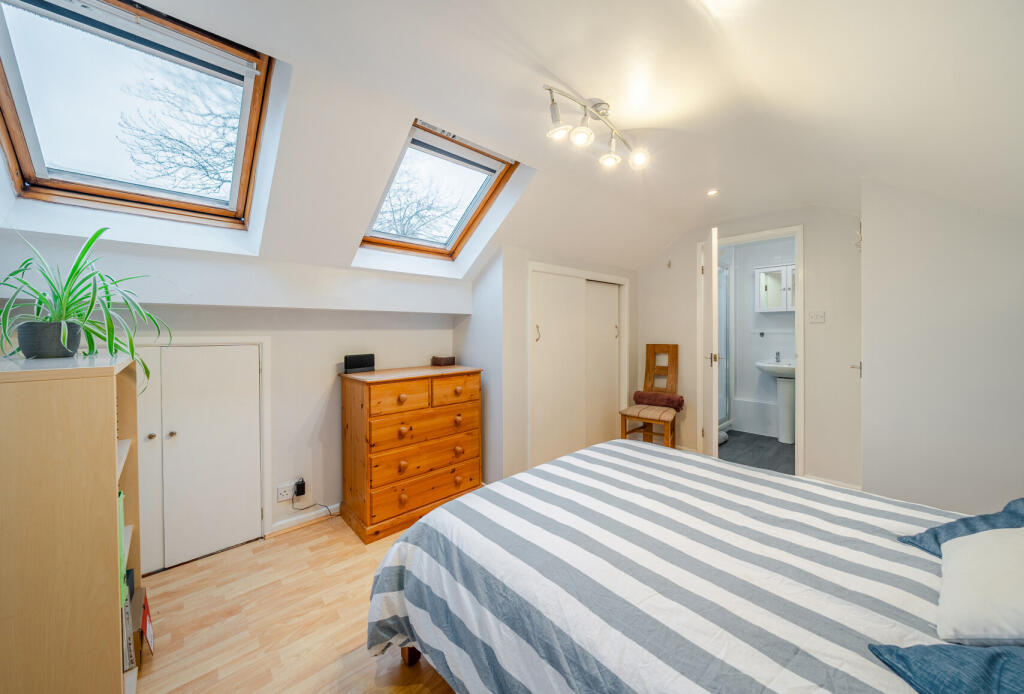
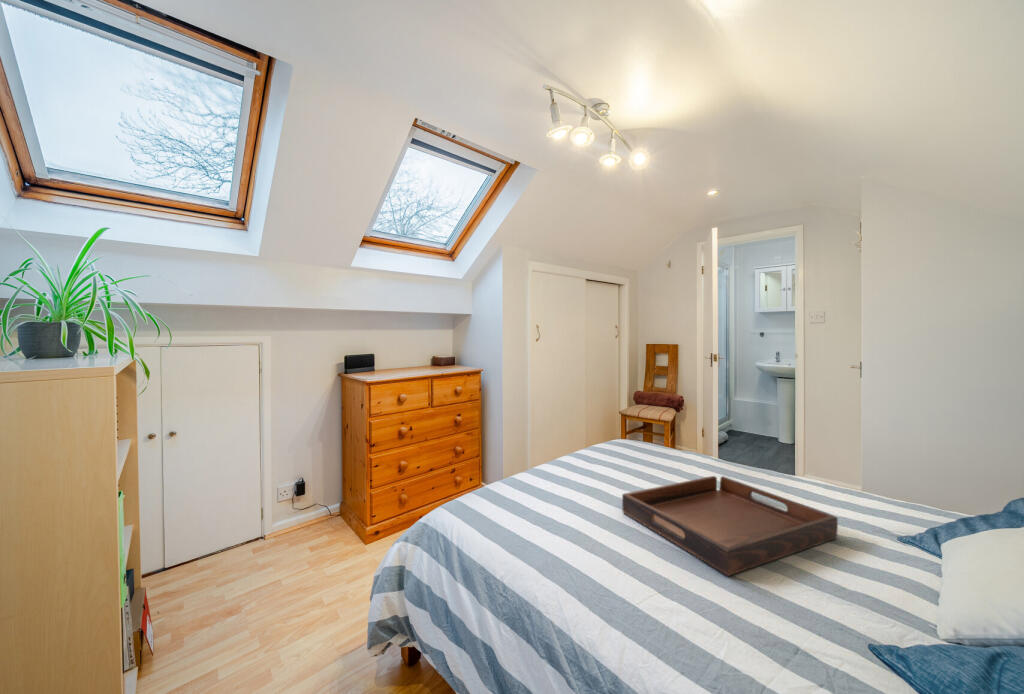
+ serving tray (722, 514)
